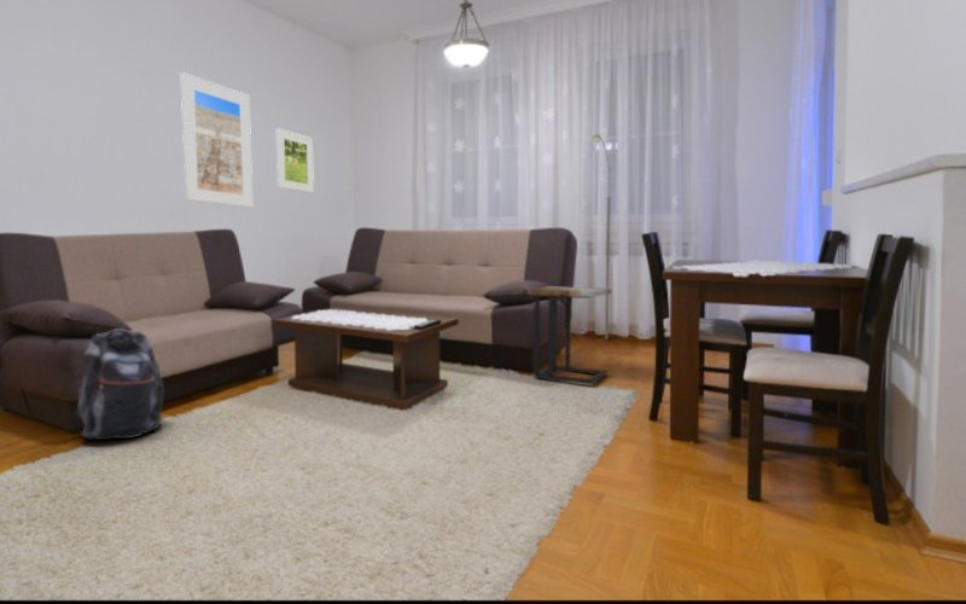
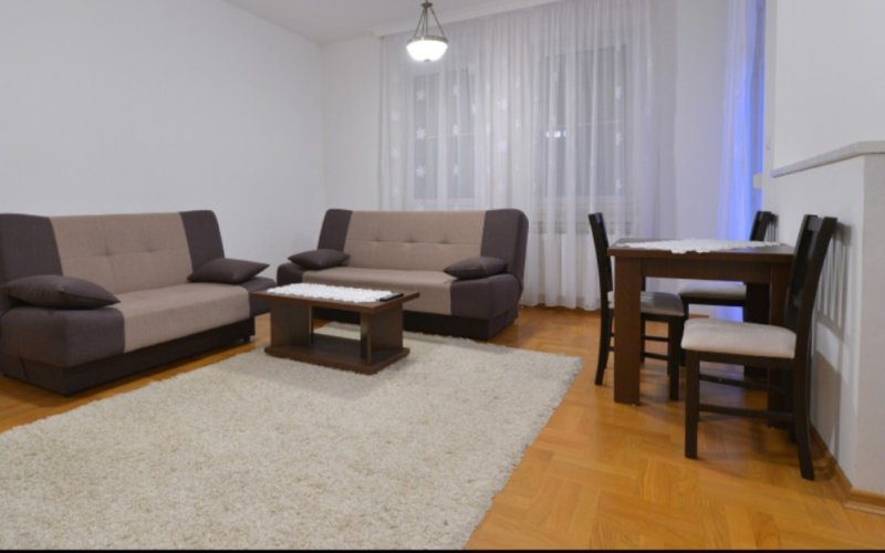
- backpack (122, 379)
- side table (569, 332)
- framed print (219, 144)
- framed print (295, 162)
- street lamp (606, 243)
